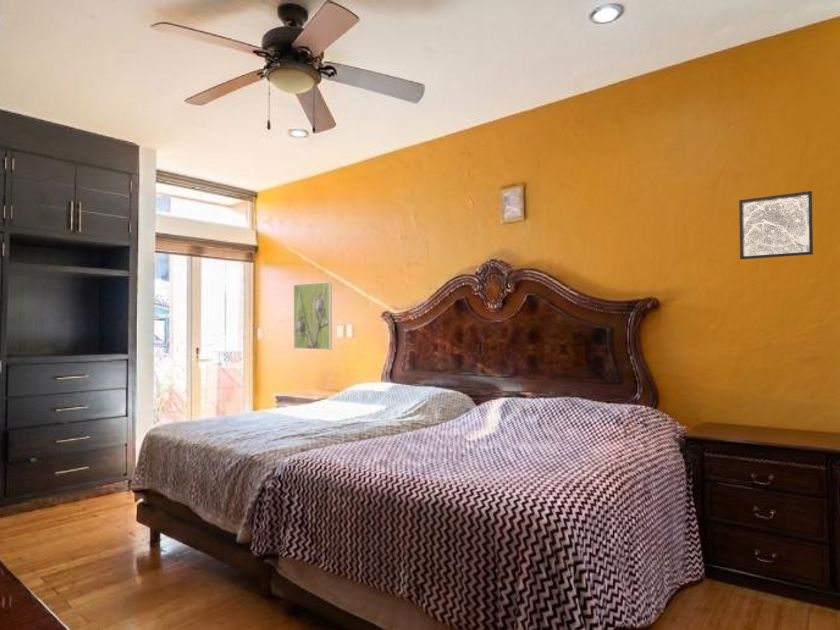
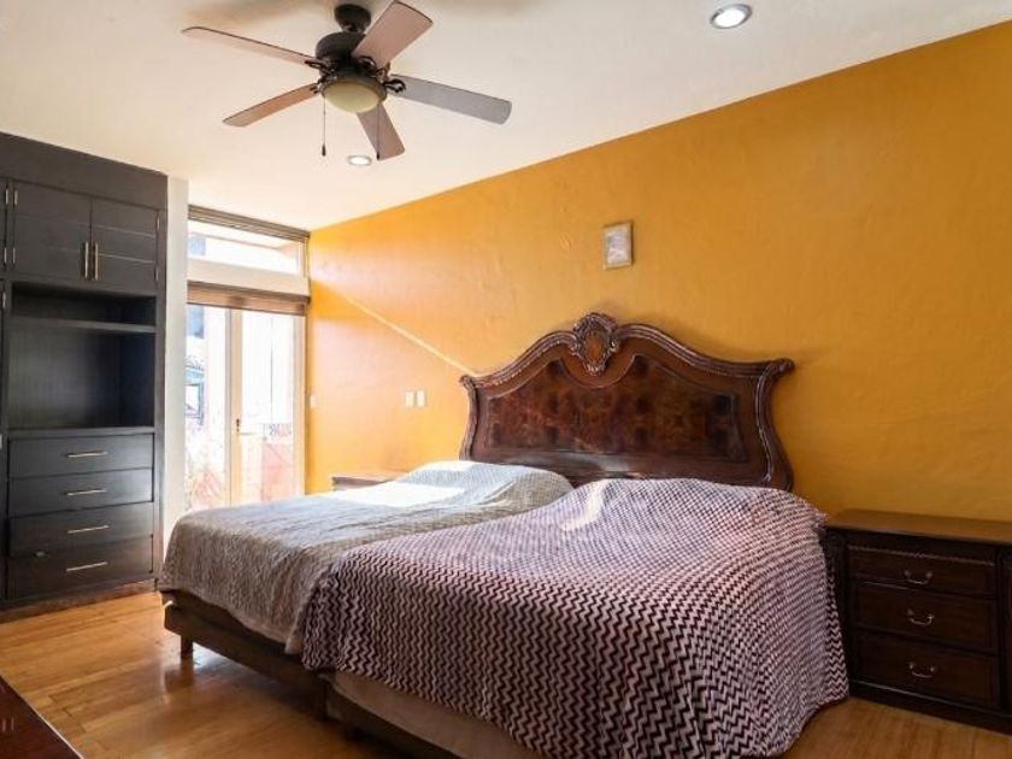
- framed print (312, 316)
- wall art (774, 226)
